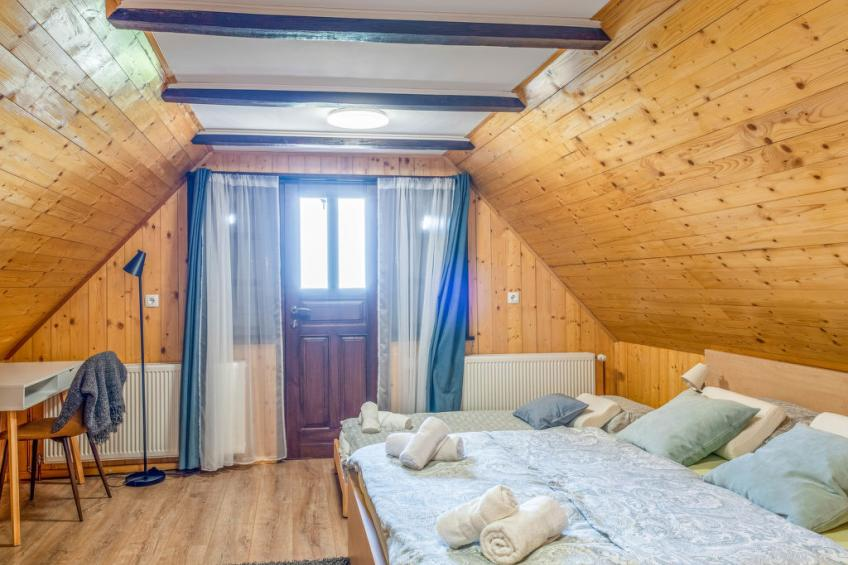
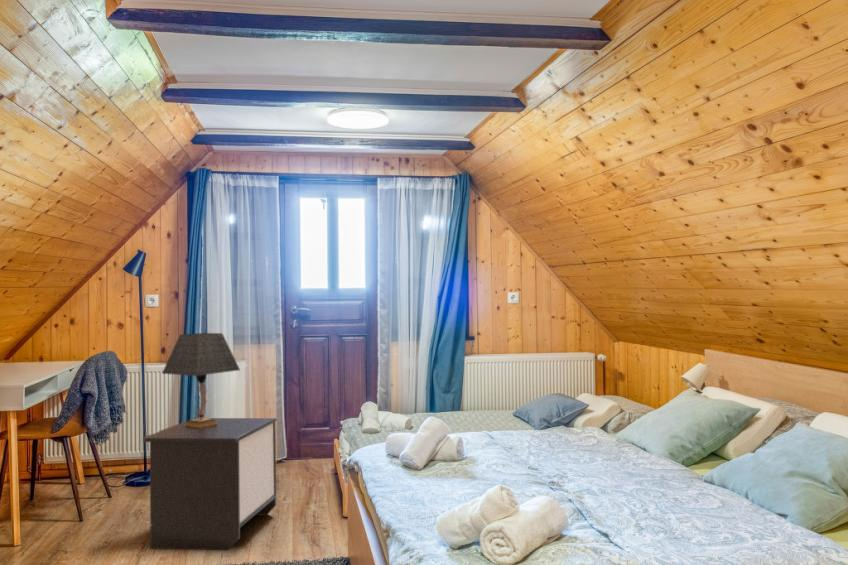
+ nightstand (213, 478)
+ table lamp (201, 378)
